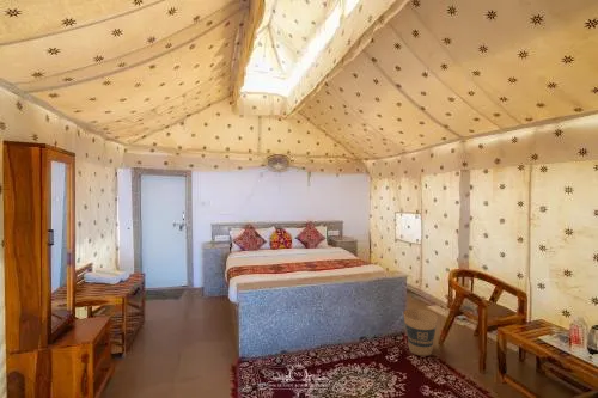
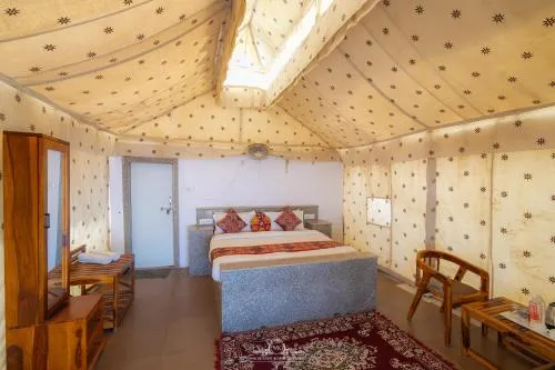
- trash can (420, 332)
